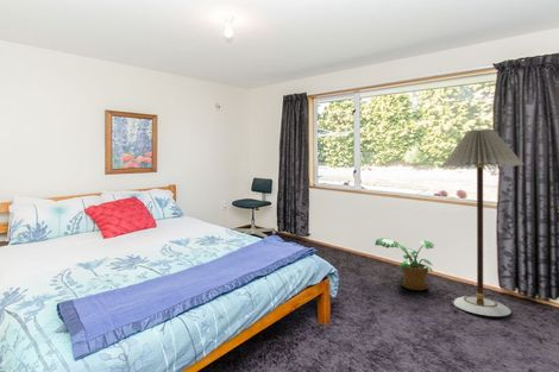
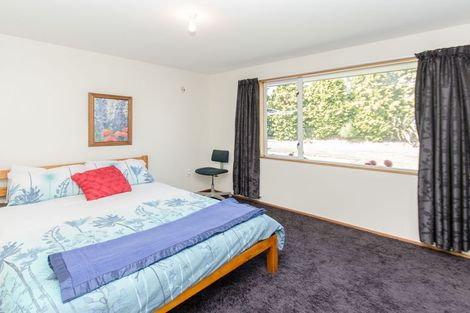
- floor lamp (479, 217)
- potted plant (407, 261)
